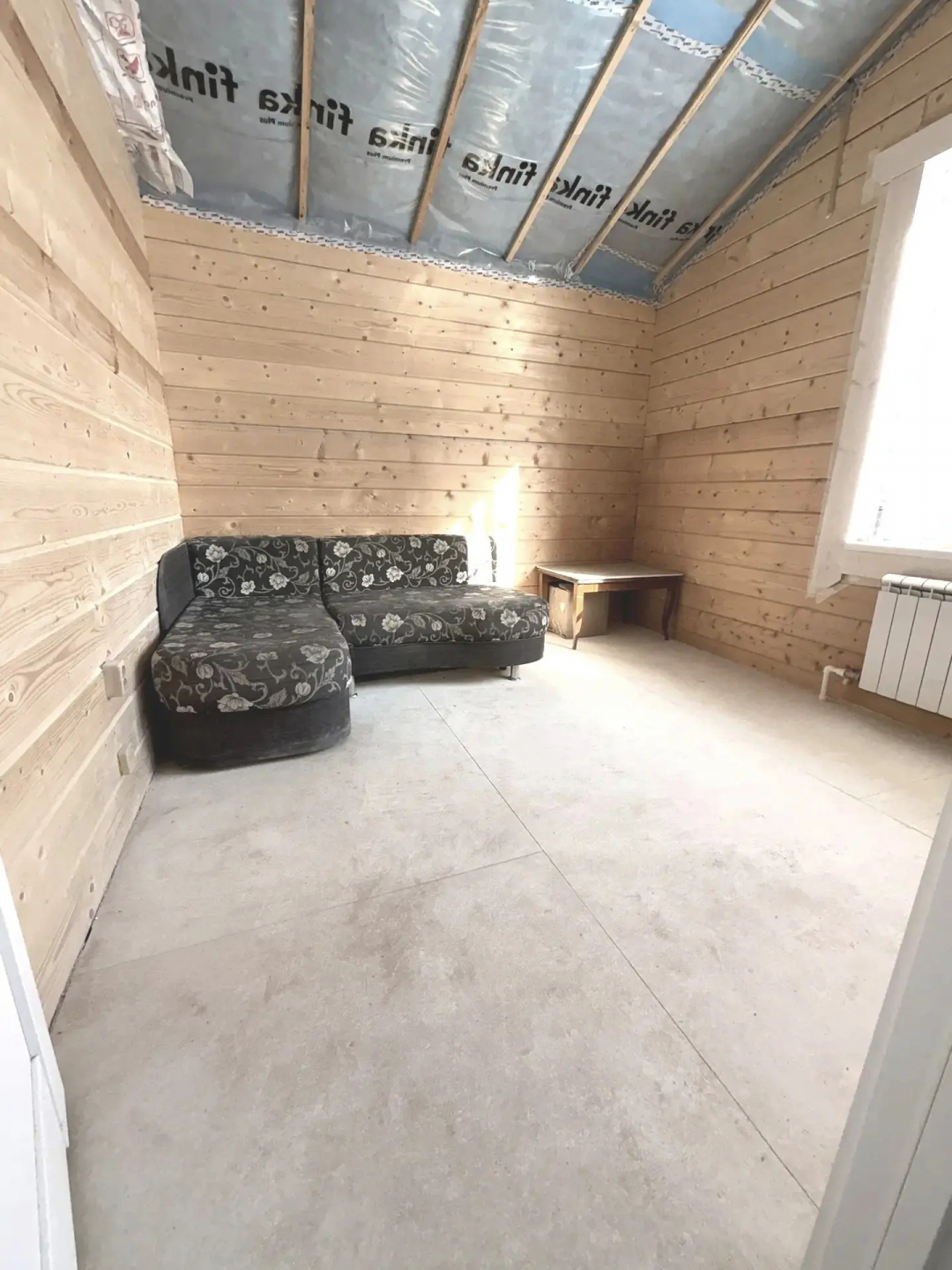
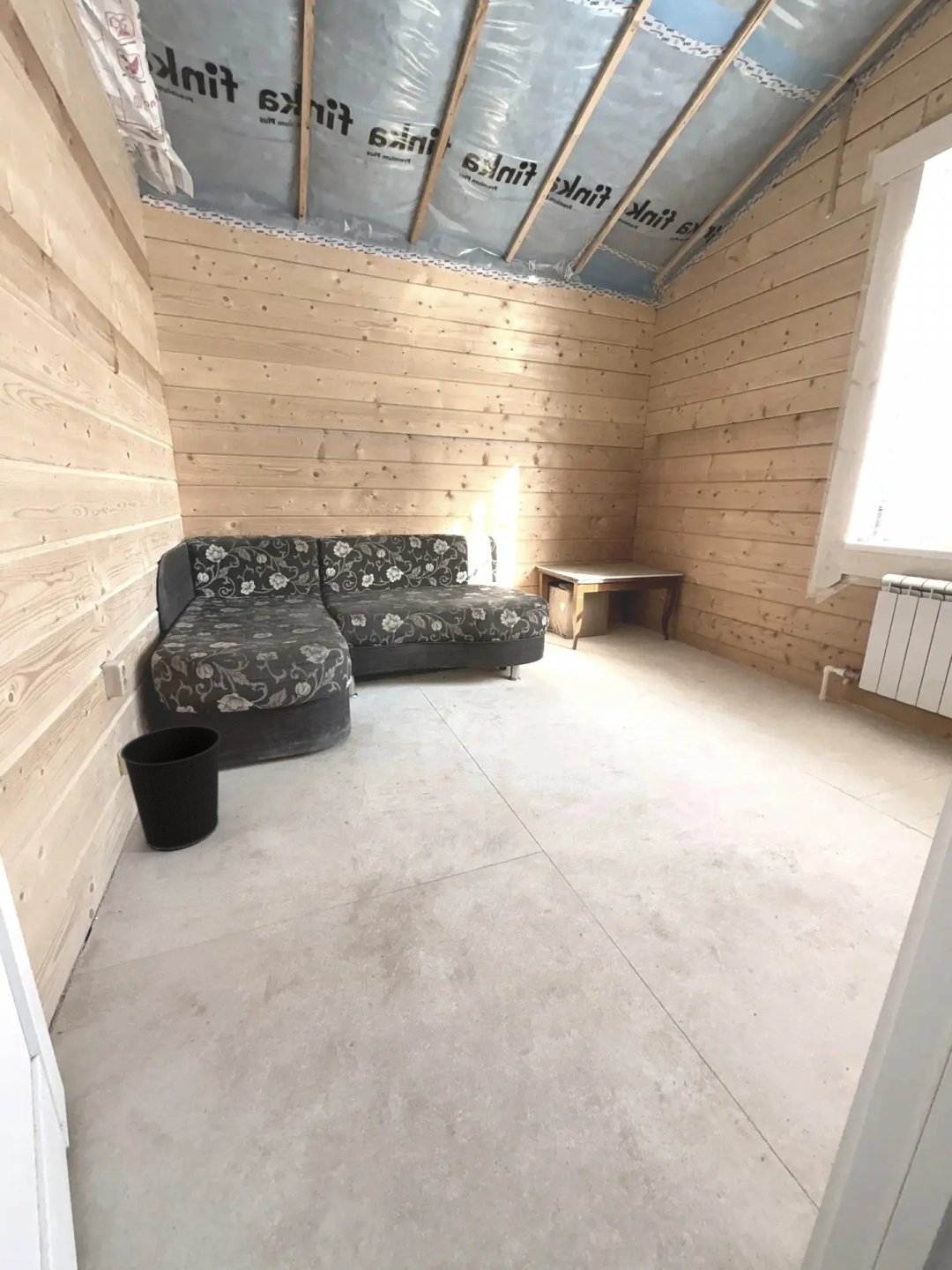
+ wastebasket (177, 787)
